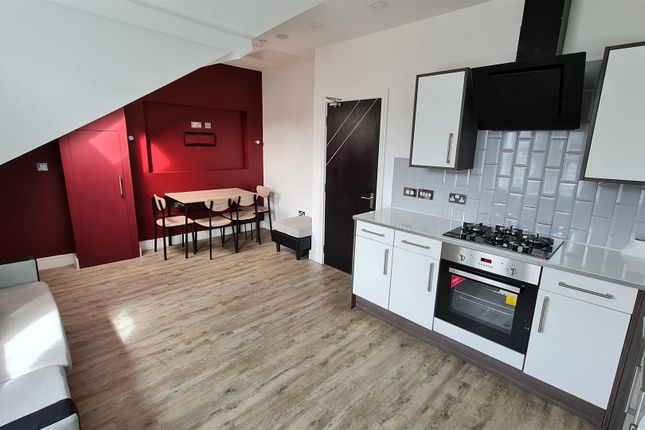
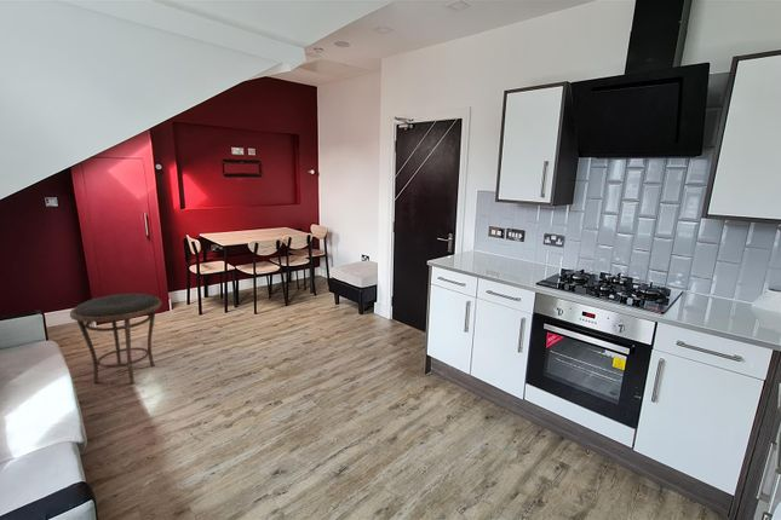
+ side table (117, 337)
